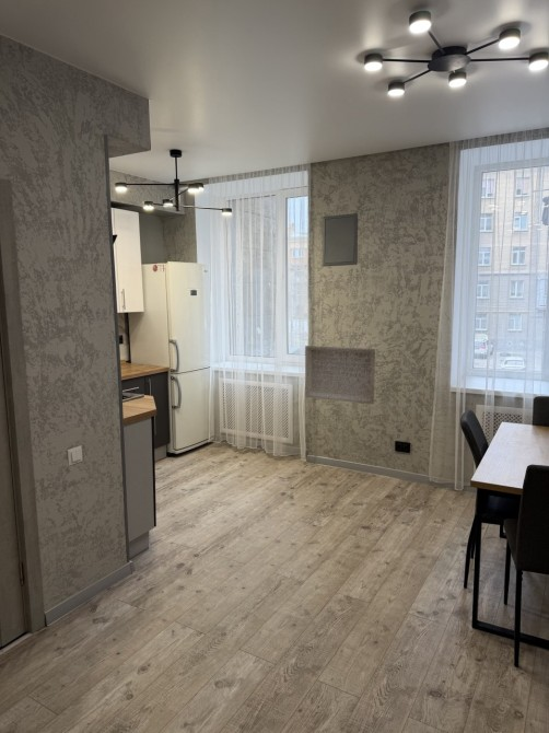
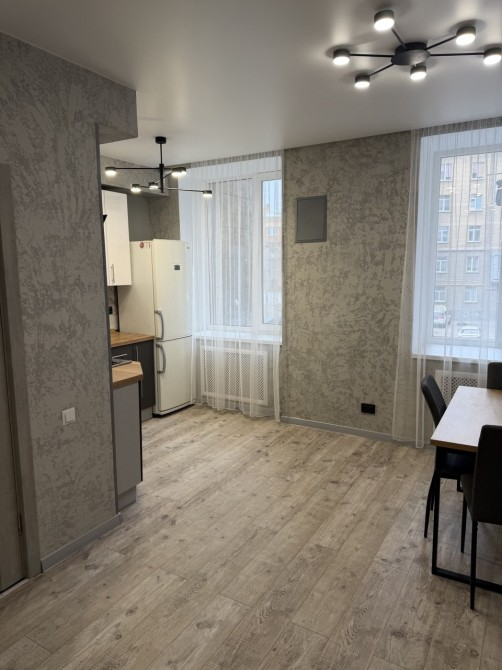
- stone plaque (339, 373)
